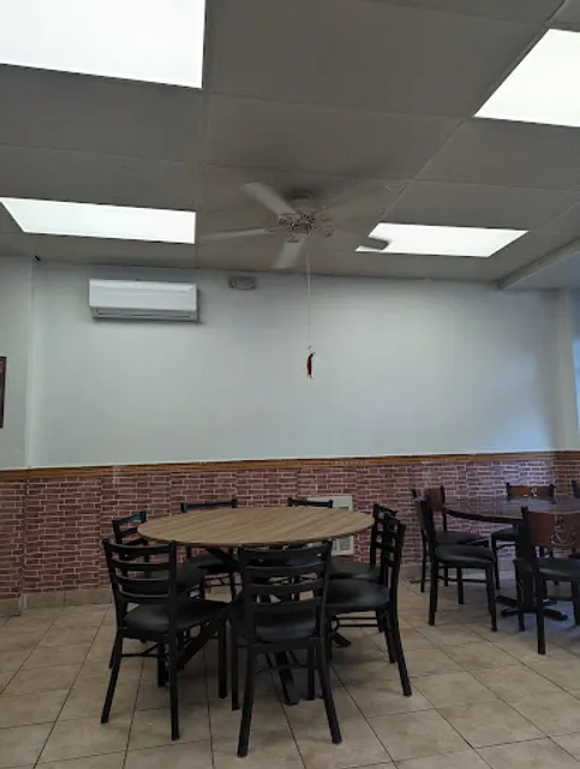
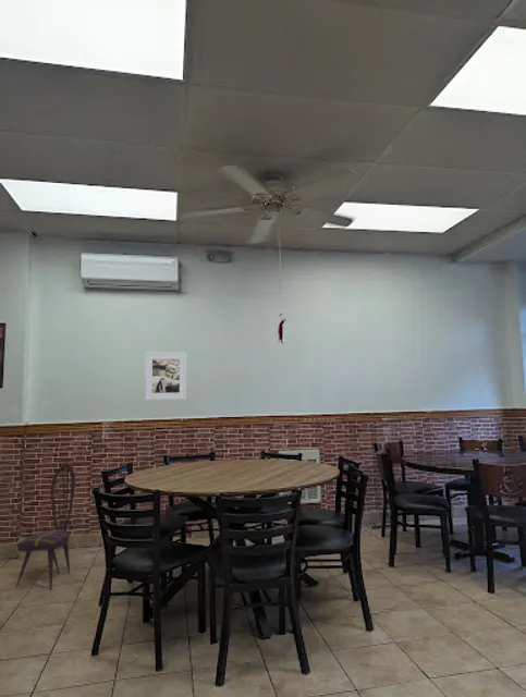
+ dining chair (53, 519)
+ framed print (166, 376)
